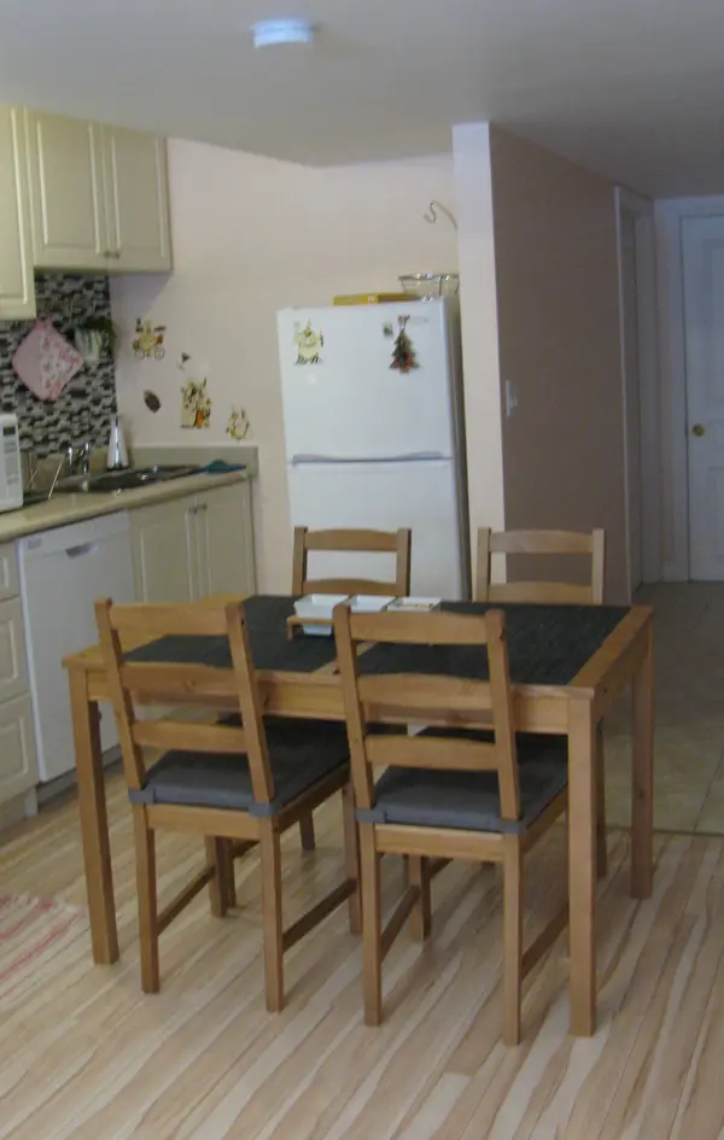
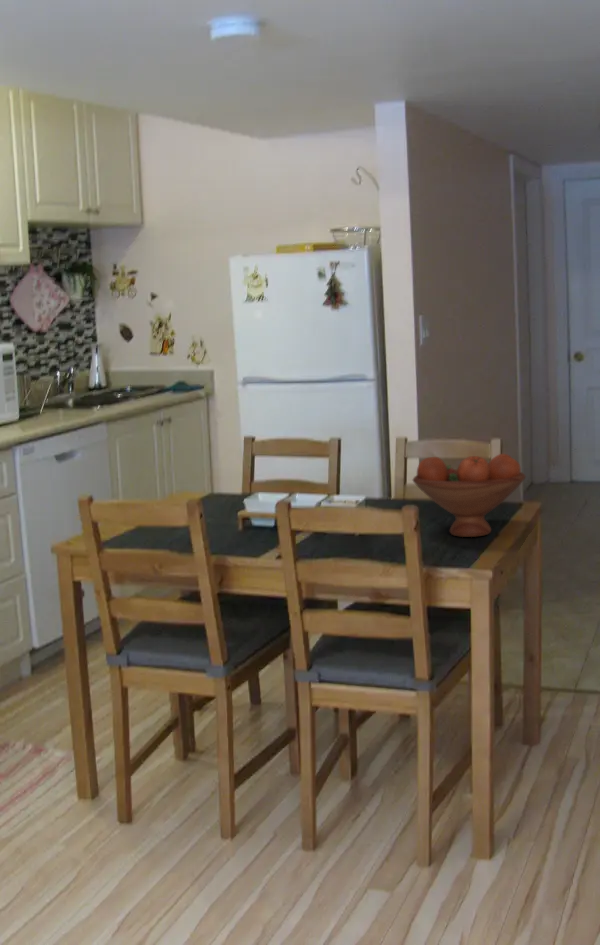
+ fruit bowl (469, 493)
